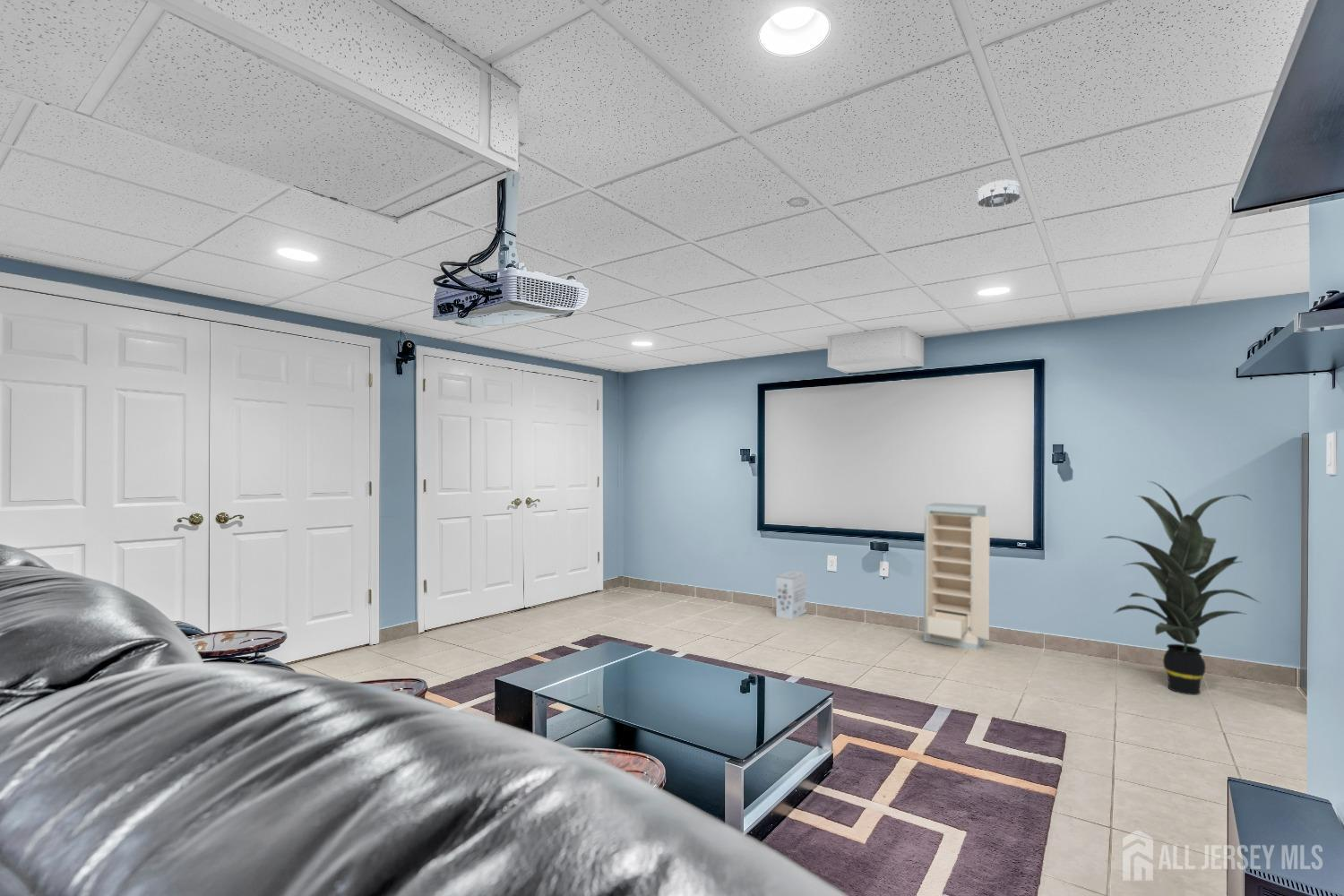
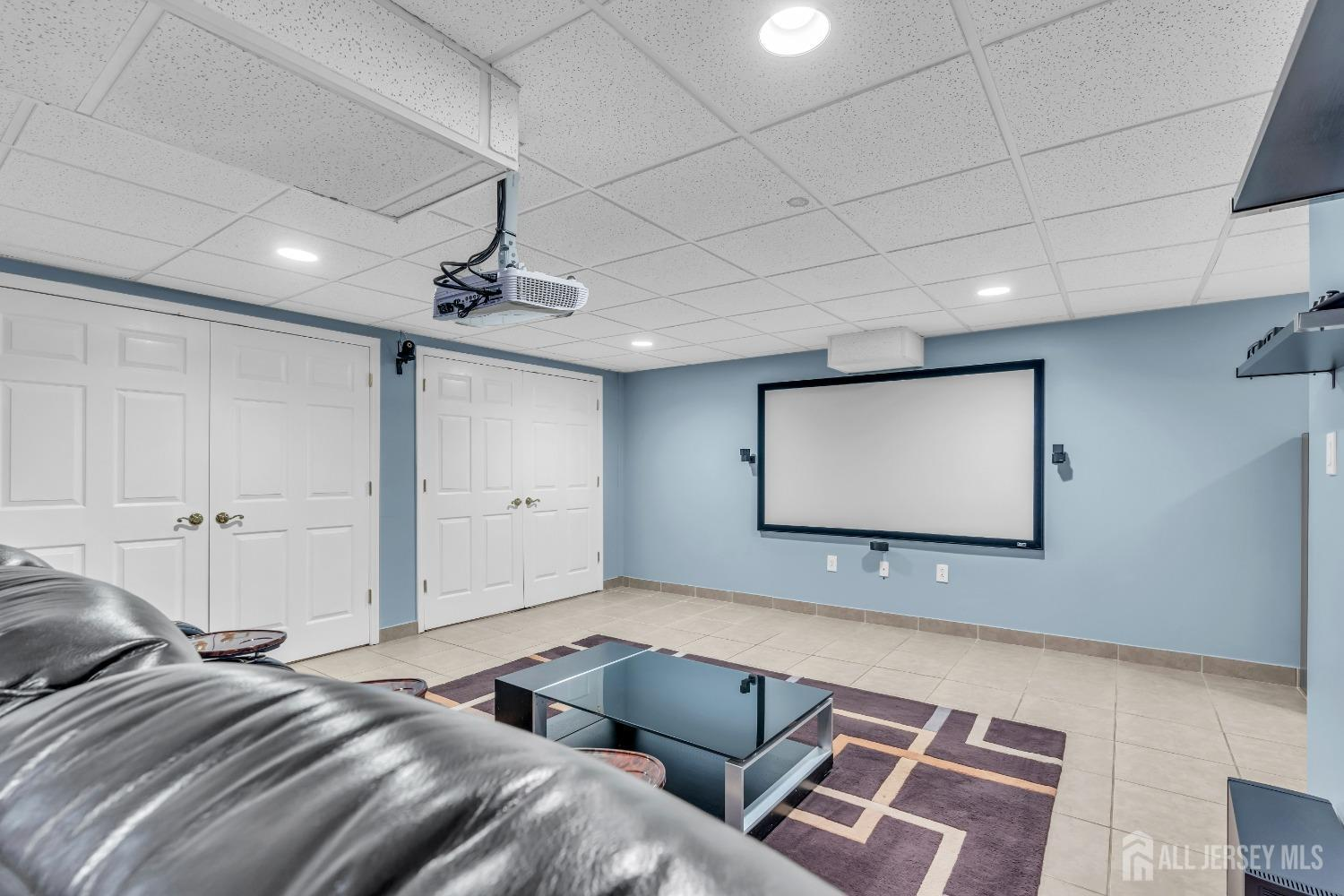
- storage cabinet (959, 574)
- indoor plant (1175, 584)
- smoke detector (998, 193)
- cardboard box (791, 594)
